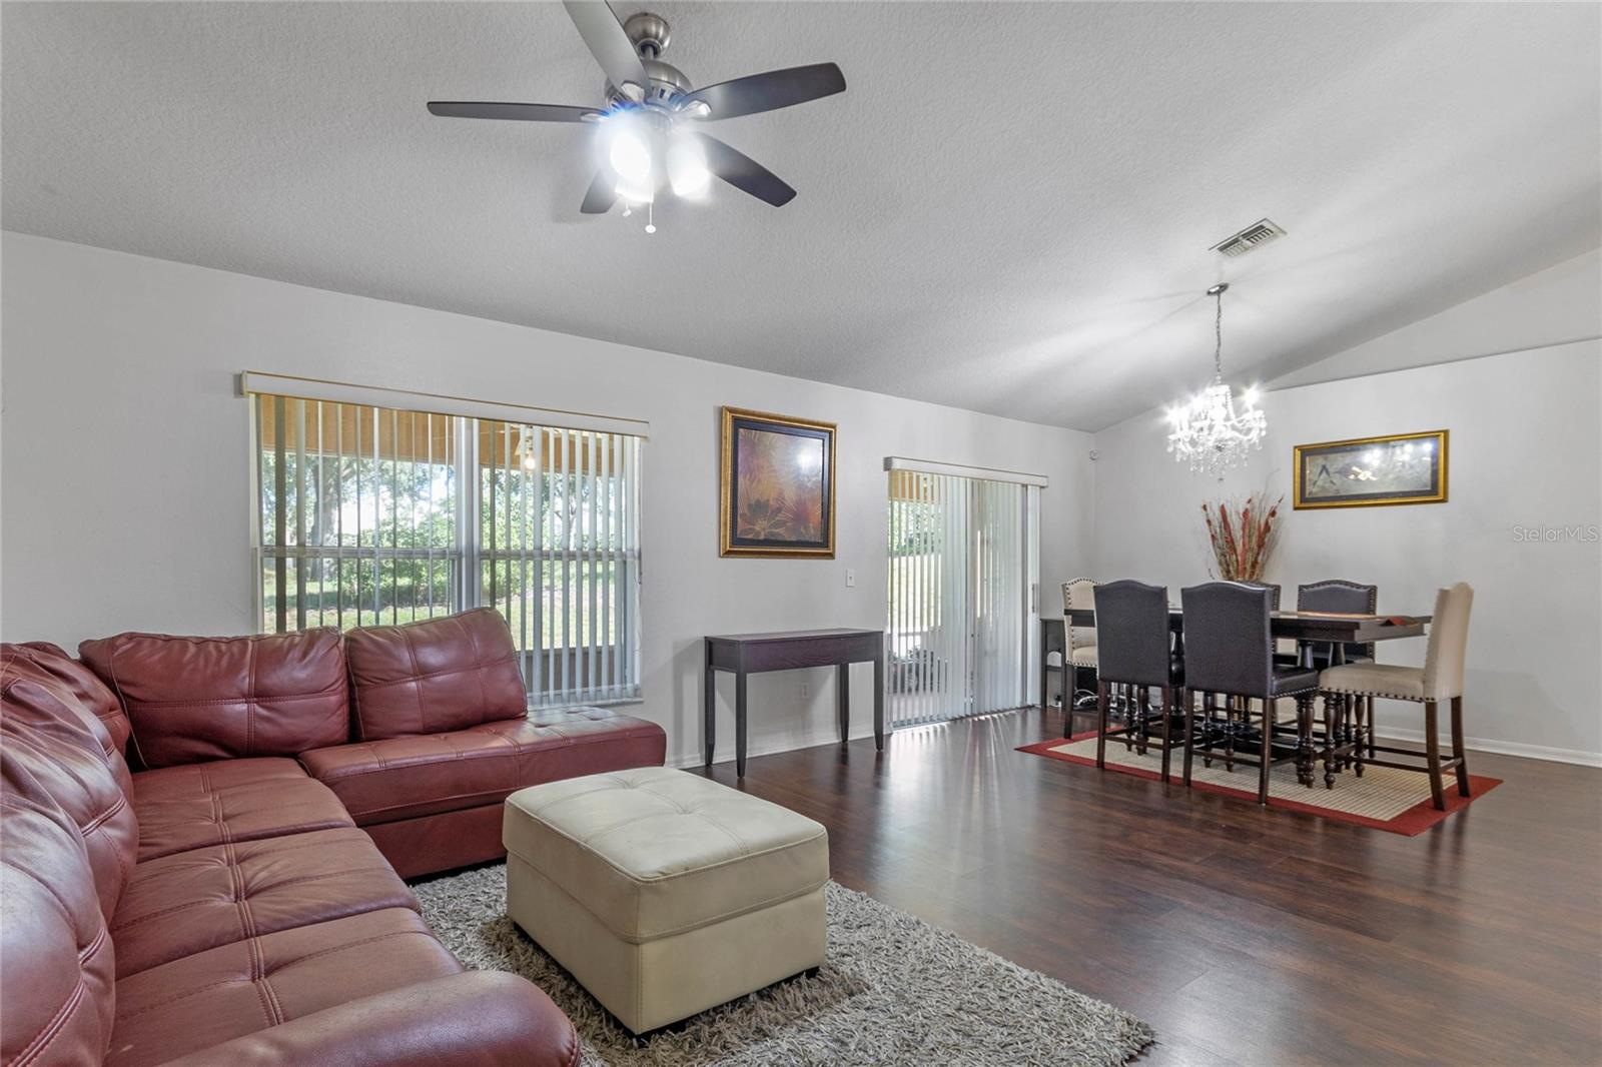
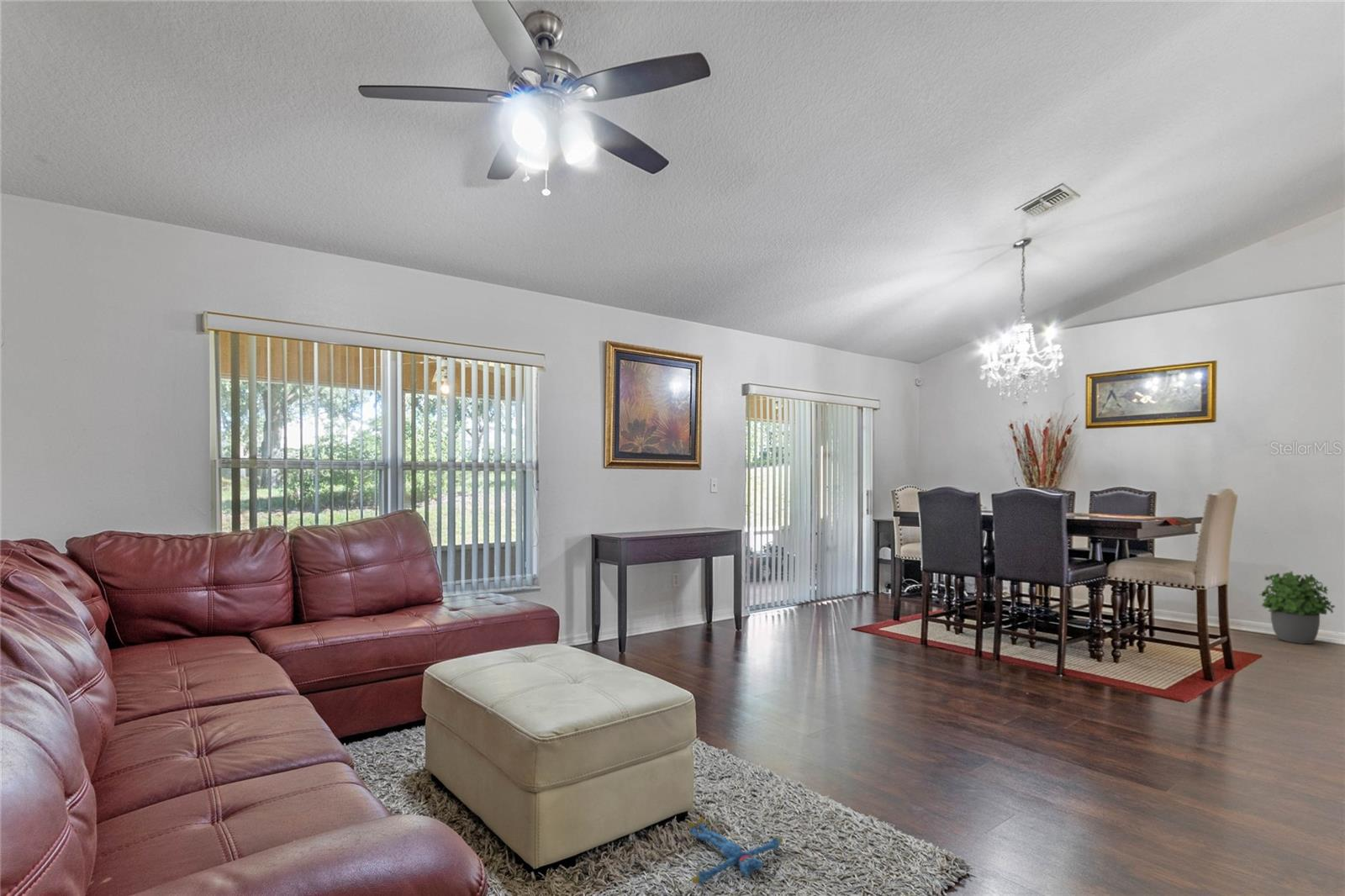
+ plush toy (723, 845)
+ potted plant (1295, 605)
